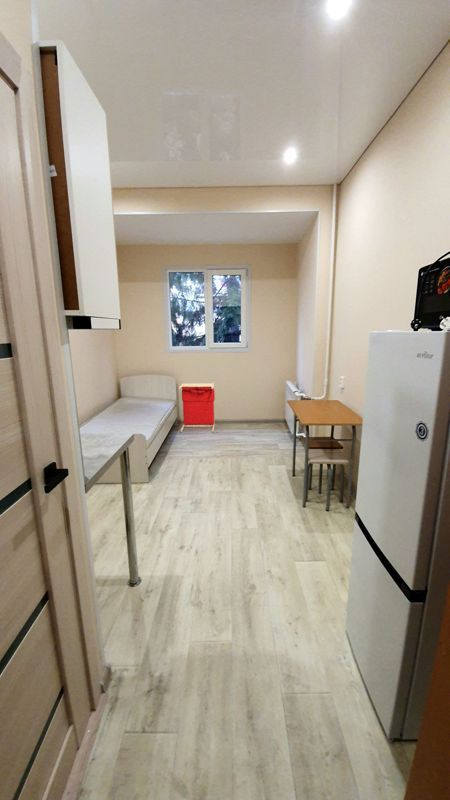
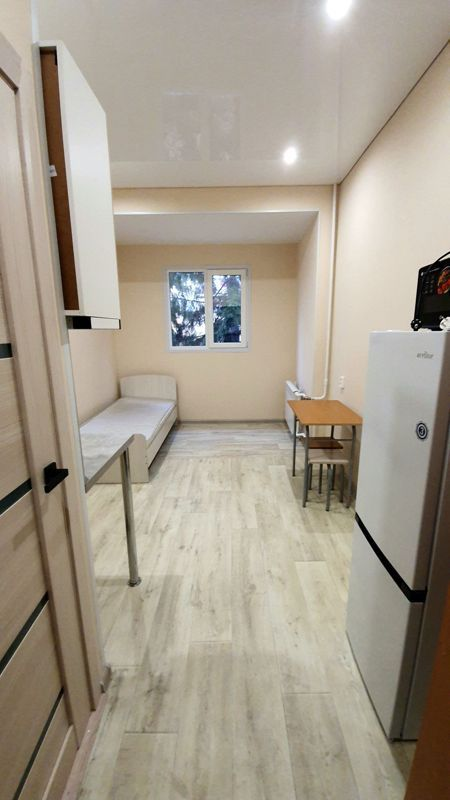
- lectern (197, 407)
